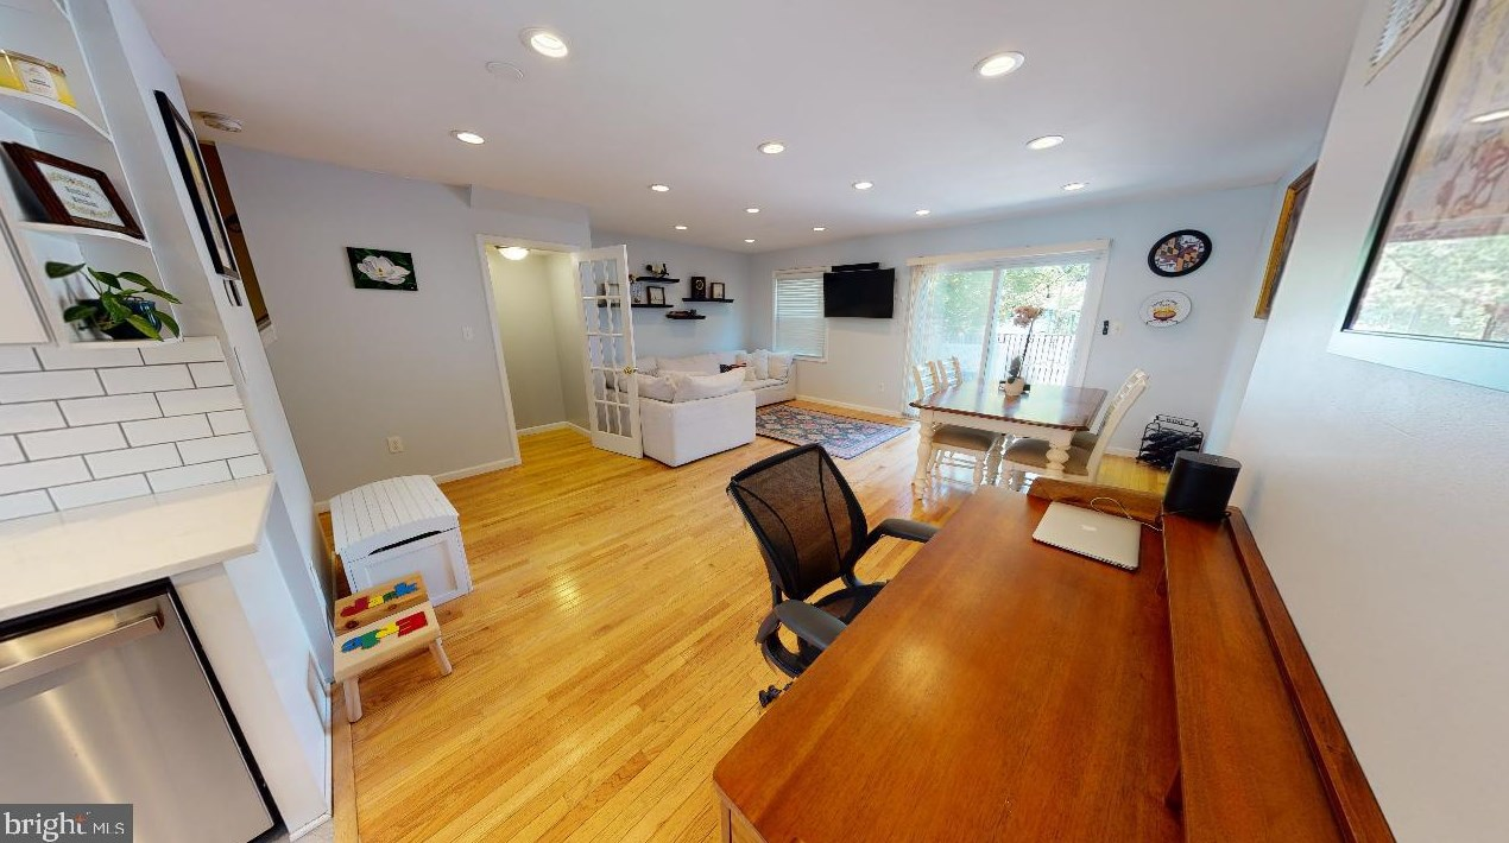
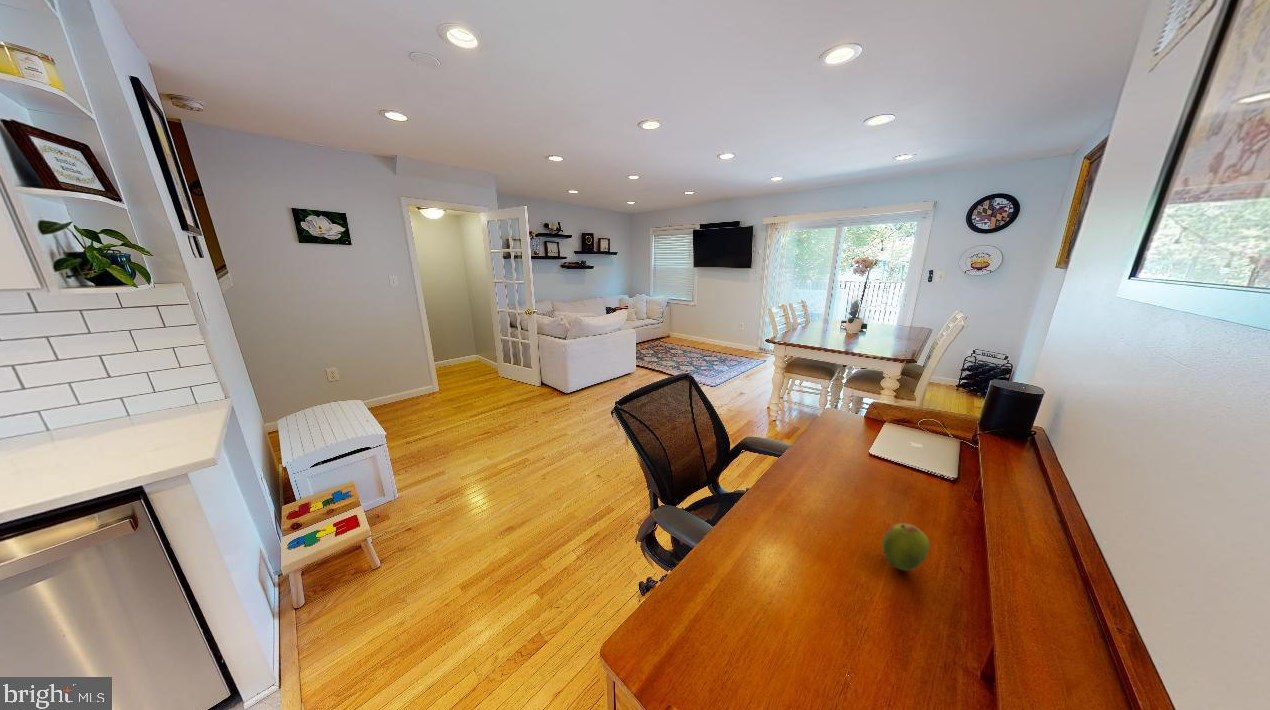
+ fruit (904, 546)
